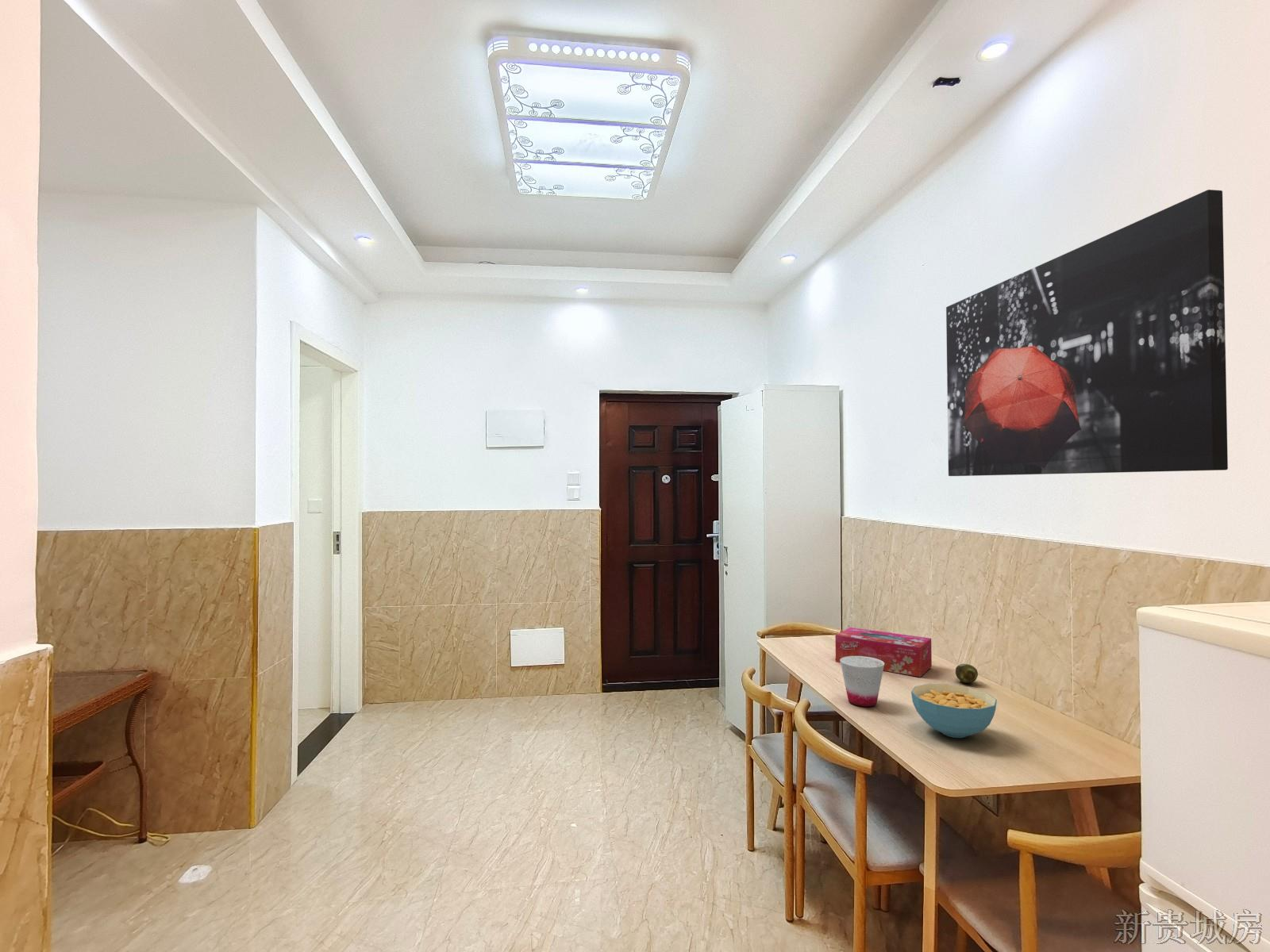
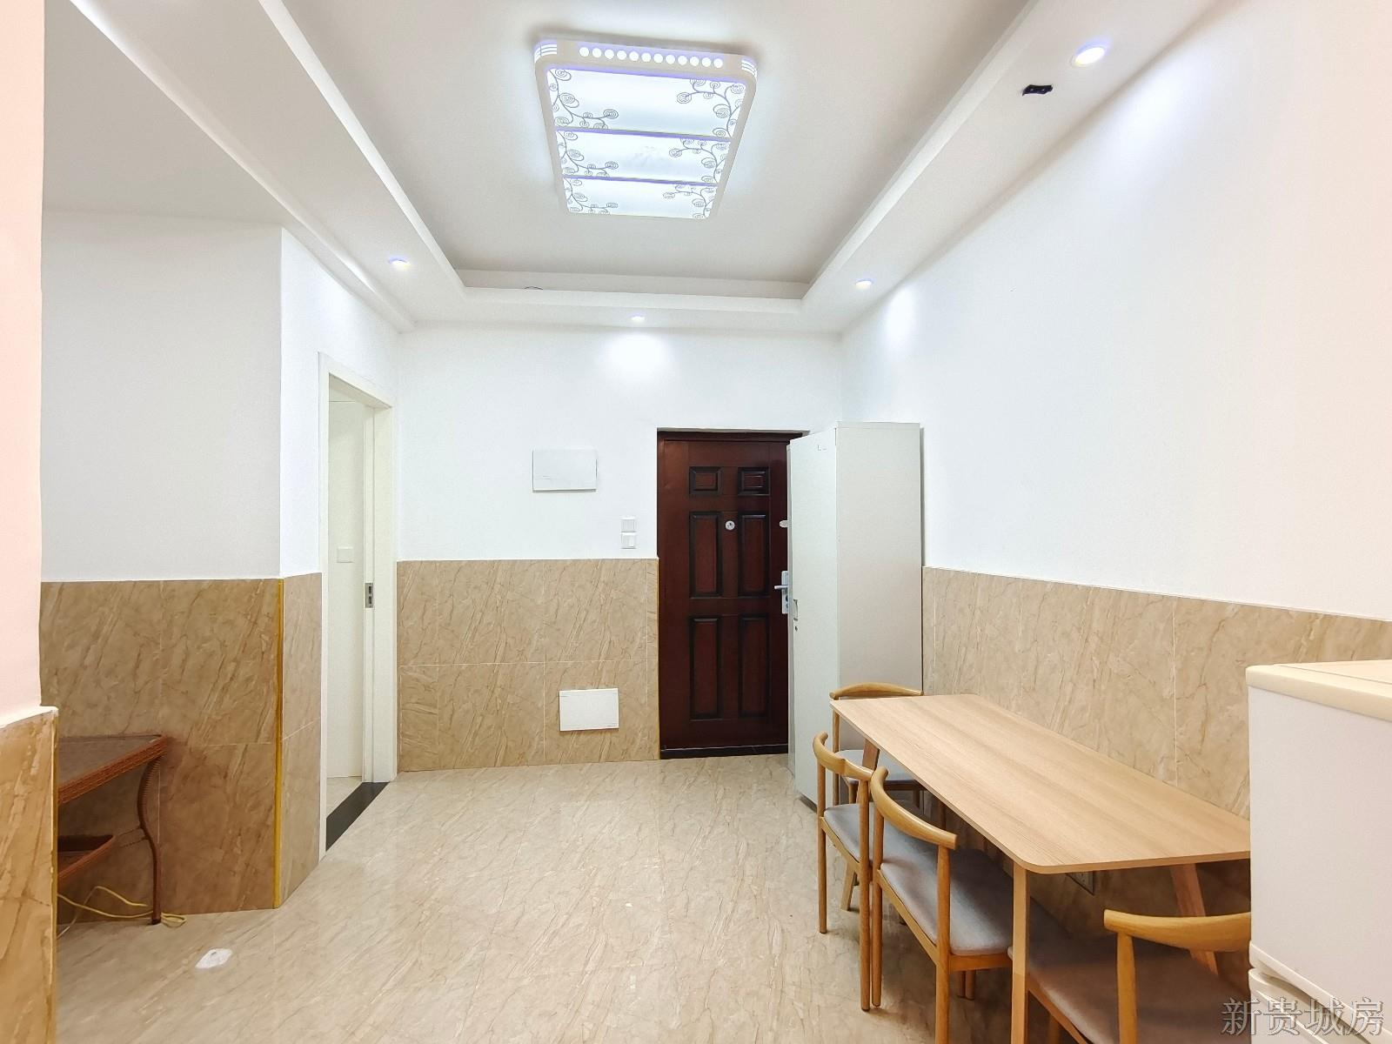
- tissue box (883, 650)
- wall art (1052, 368)
- cereal bowl (953, 714)
- cup (862, 681)
- fruit (966, 673)
